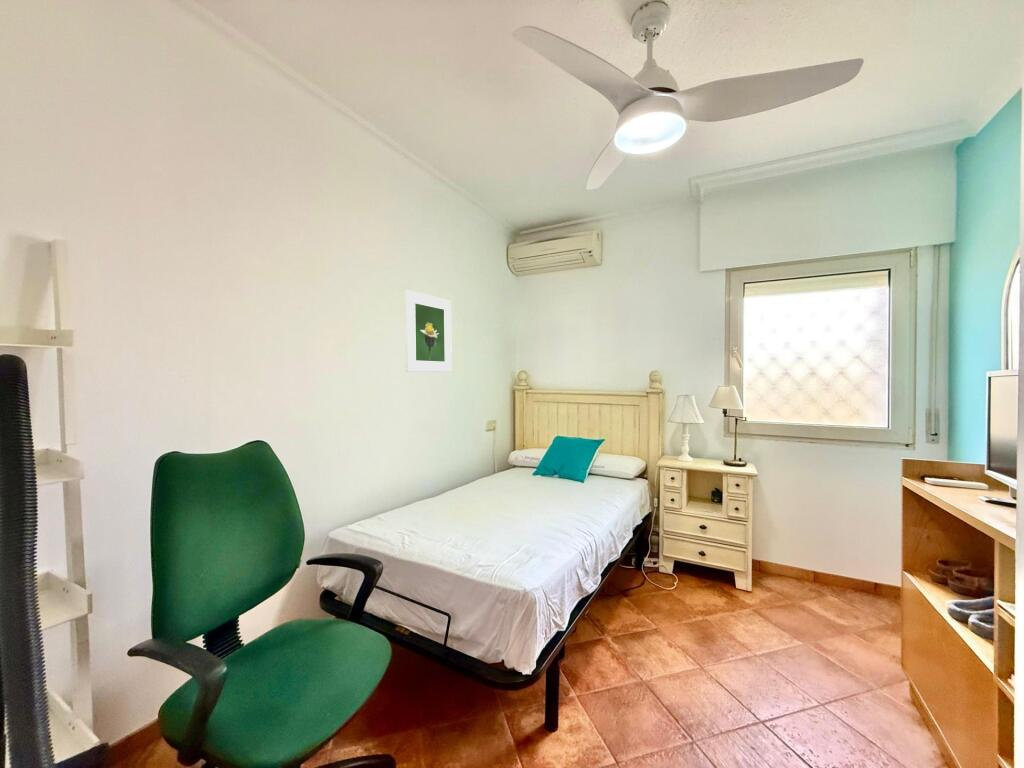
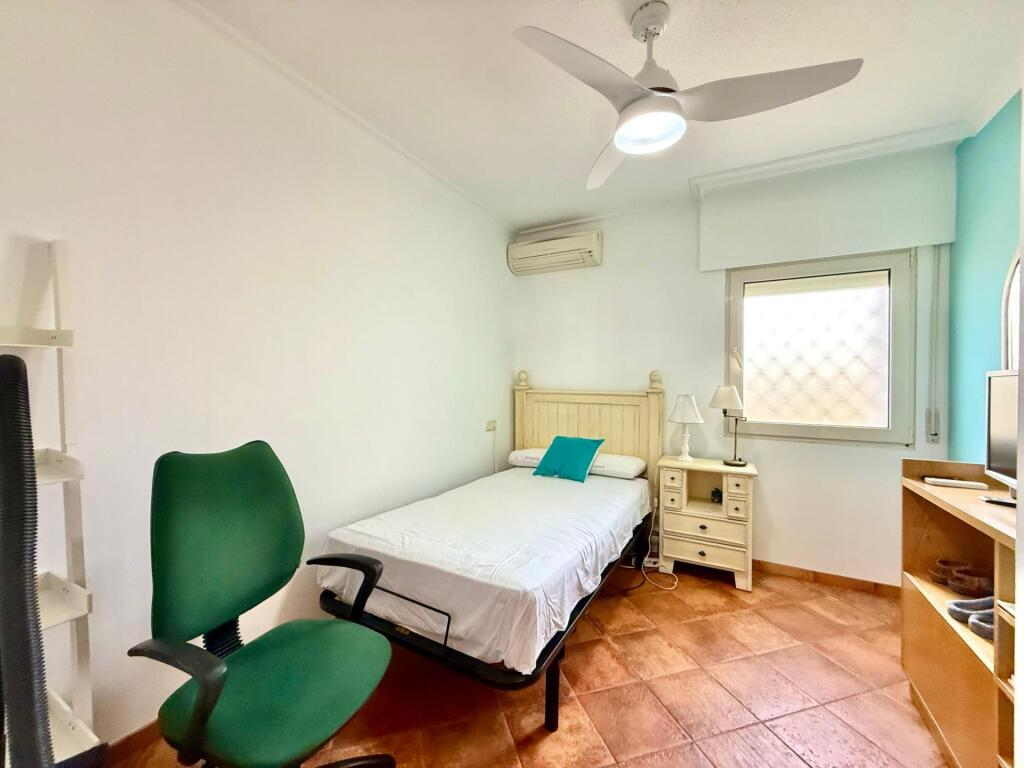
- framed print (429, 333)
